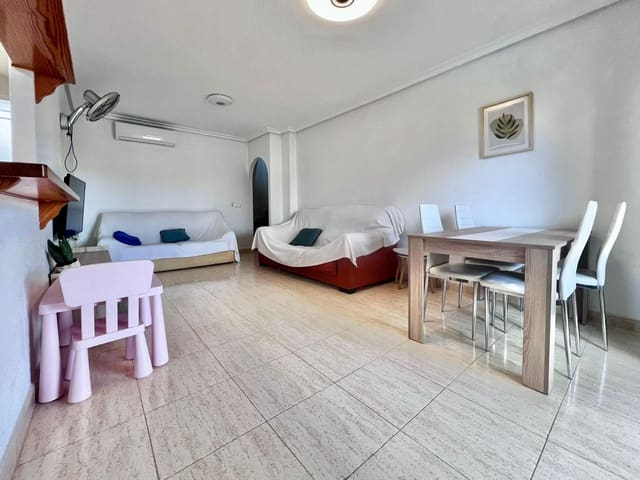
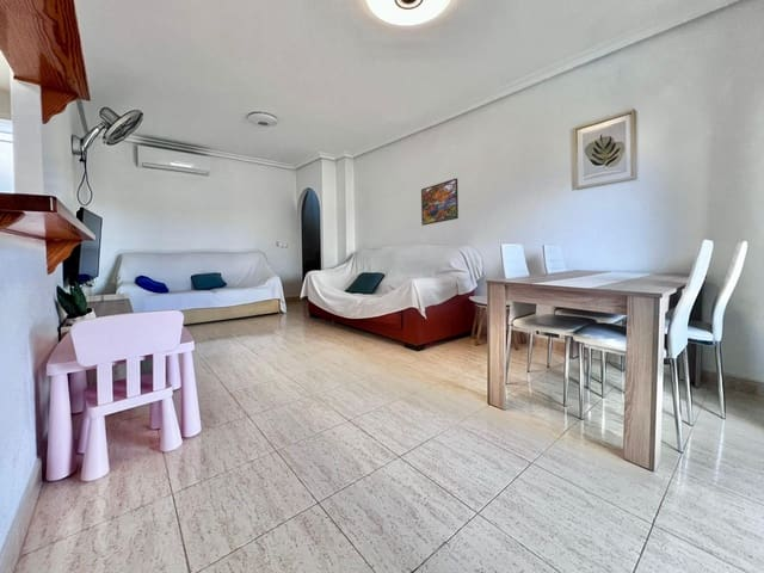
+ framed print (438, 203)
